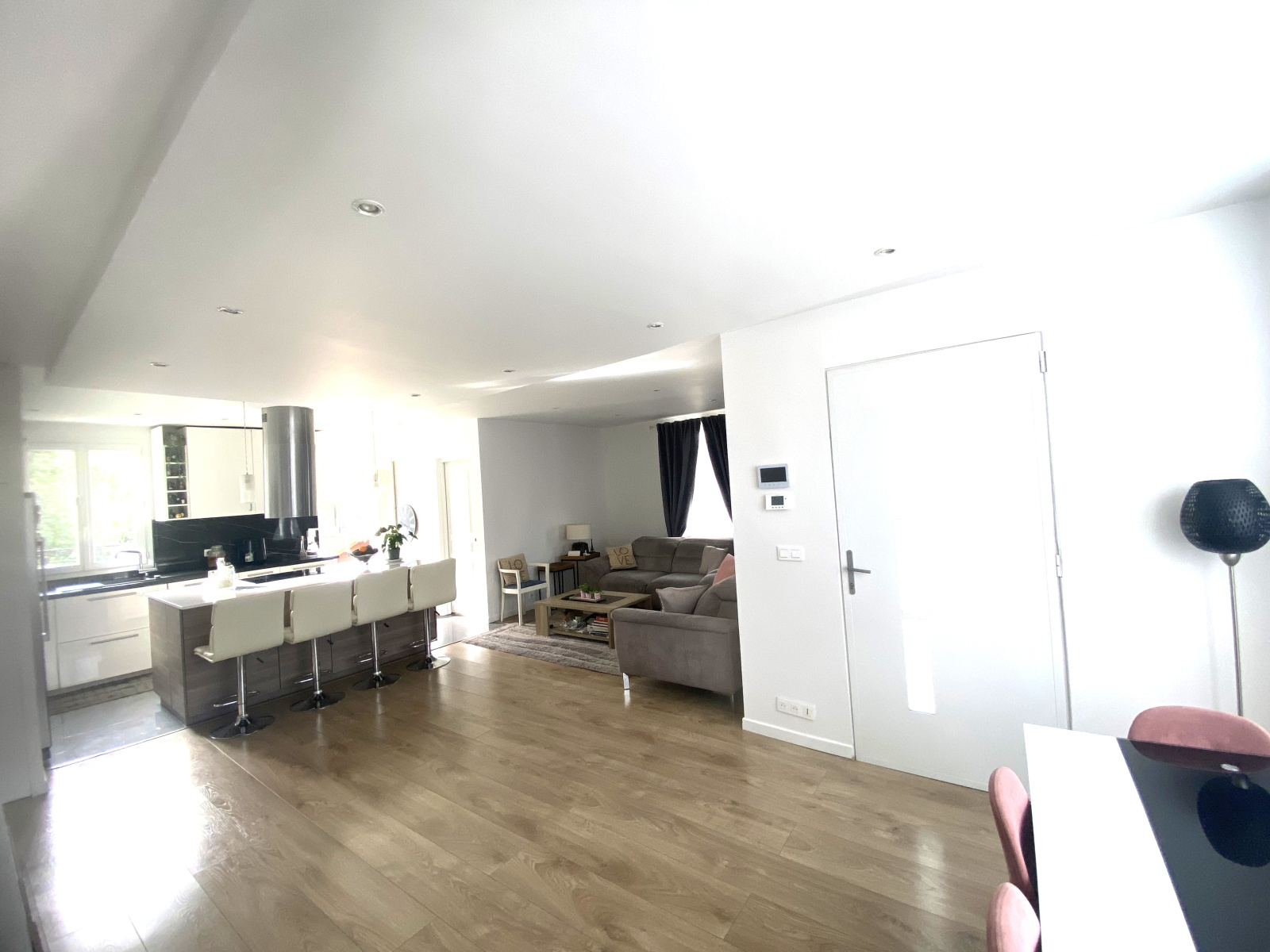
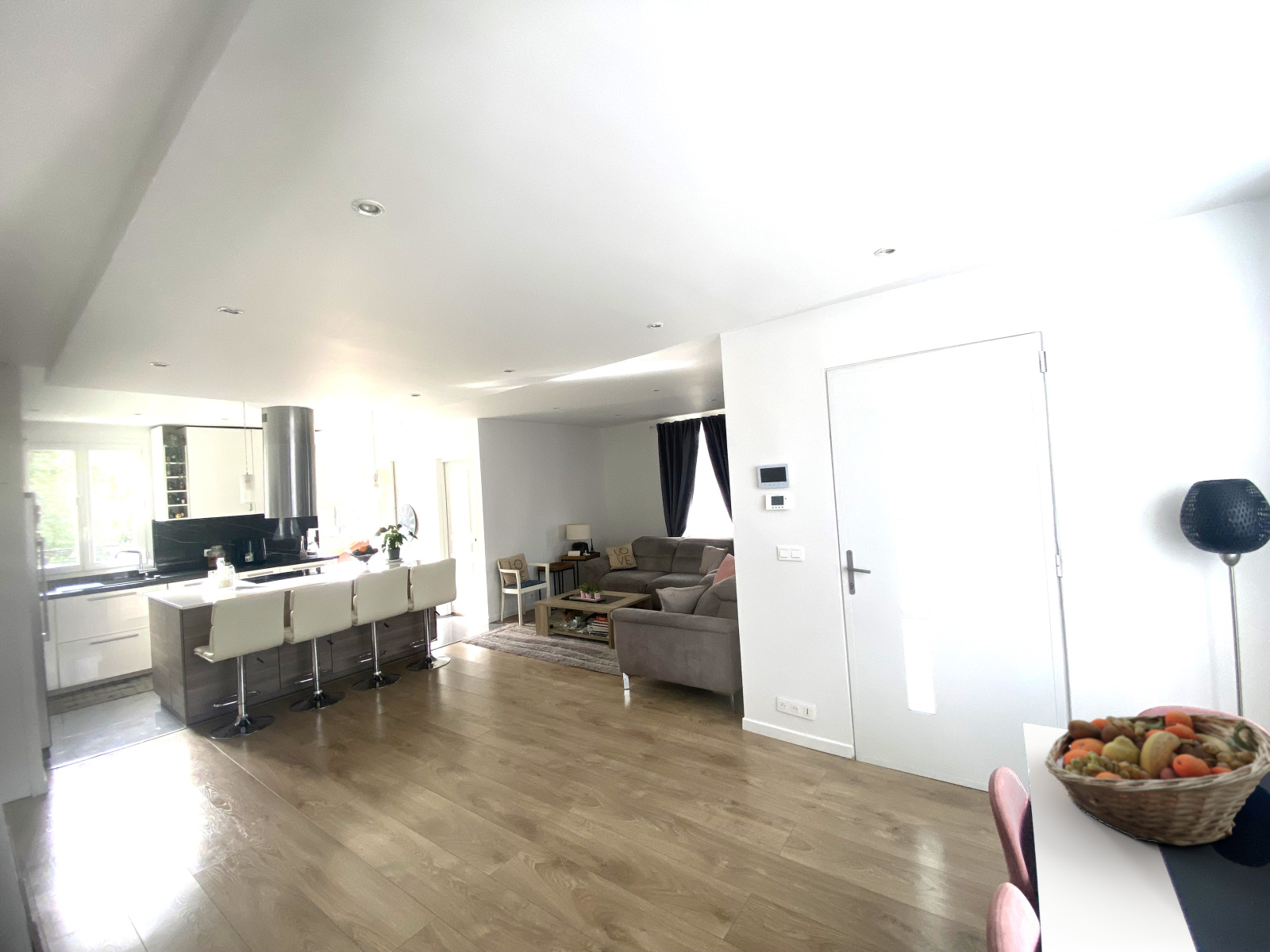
+ fruit basket (1153, 764)
